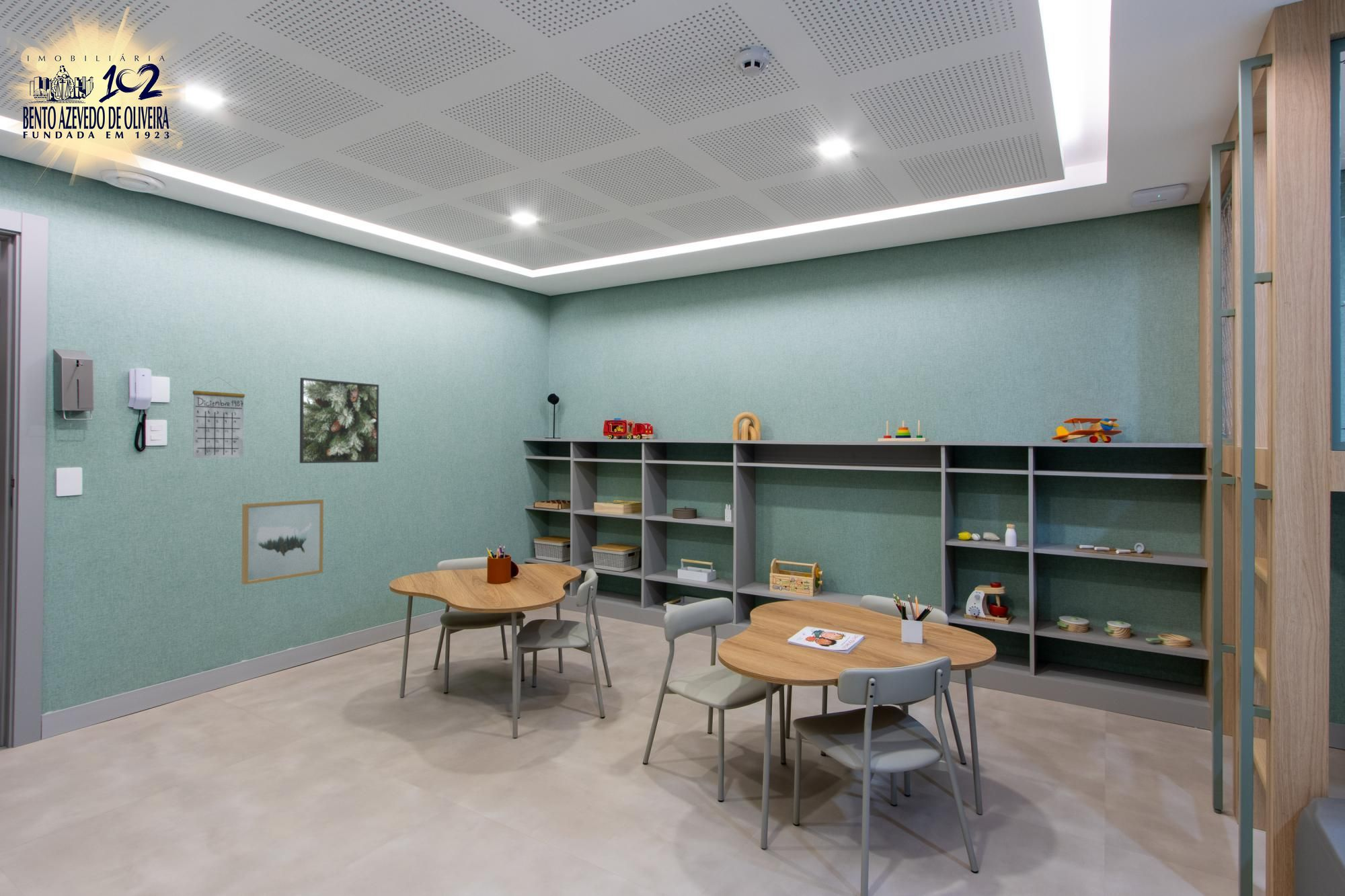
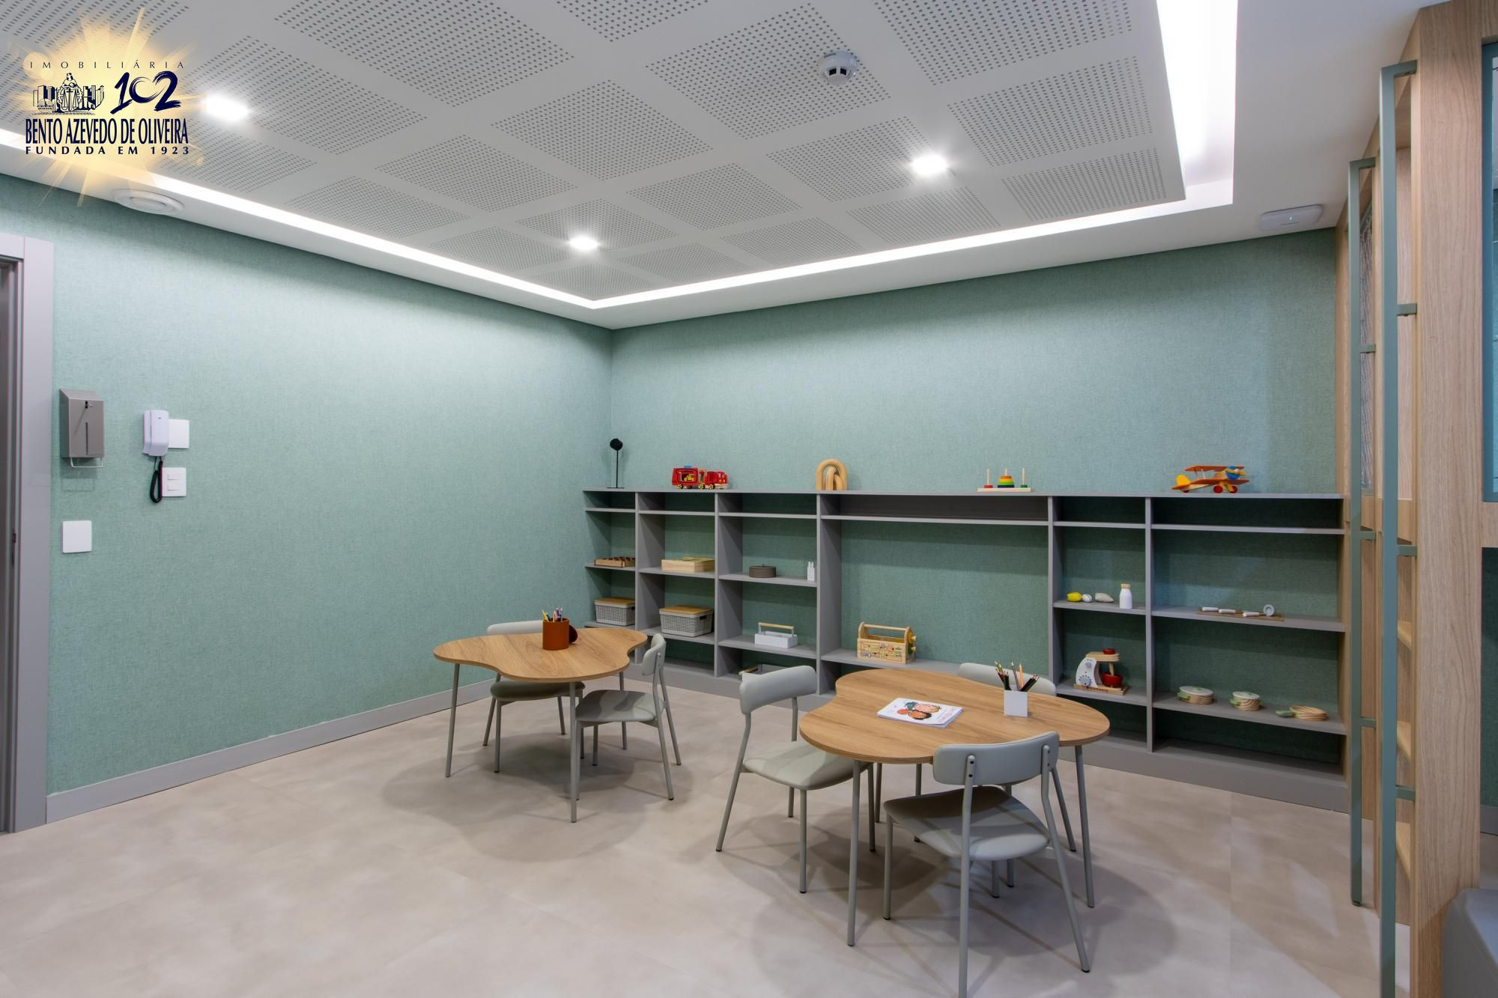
- calendar (219, 417)
- wall art (284, 540)
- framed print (341, 421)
